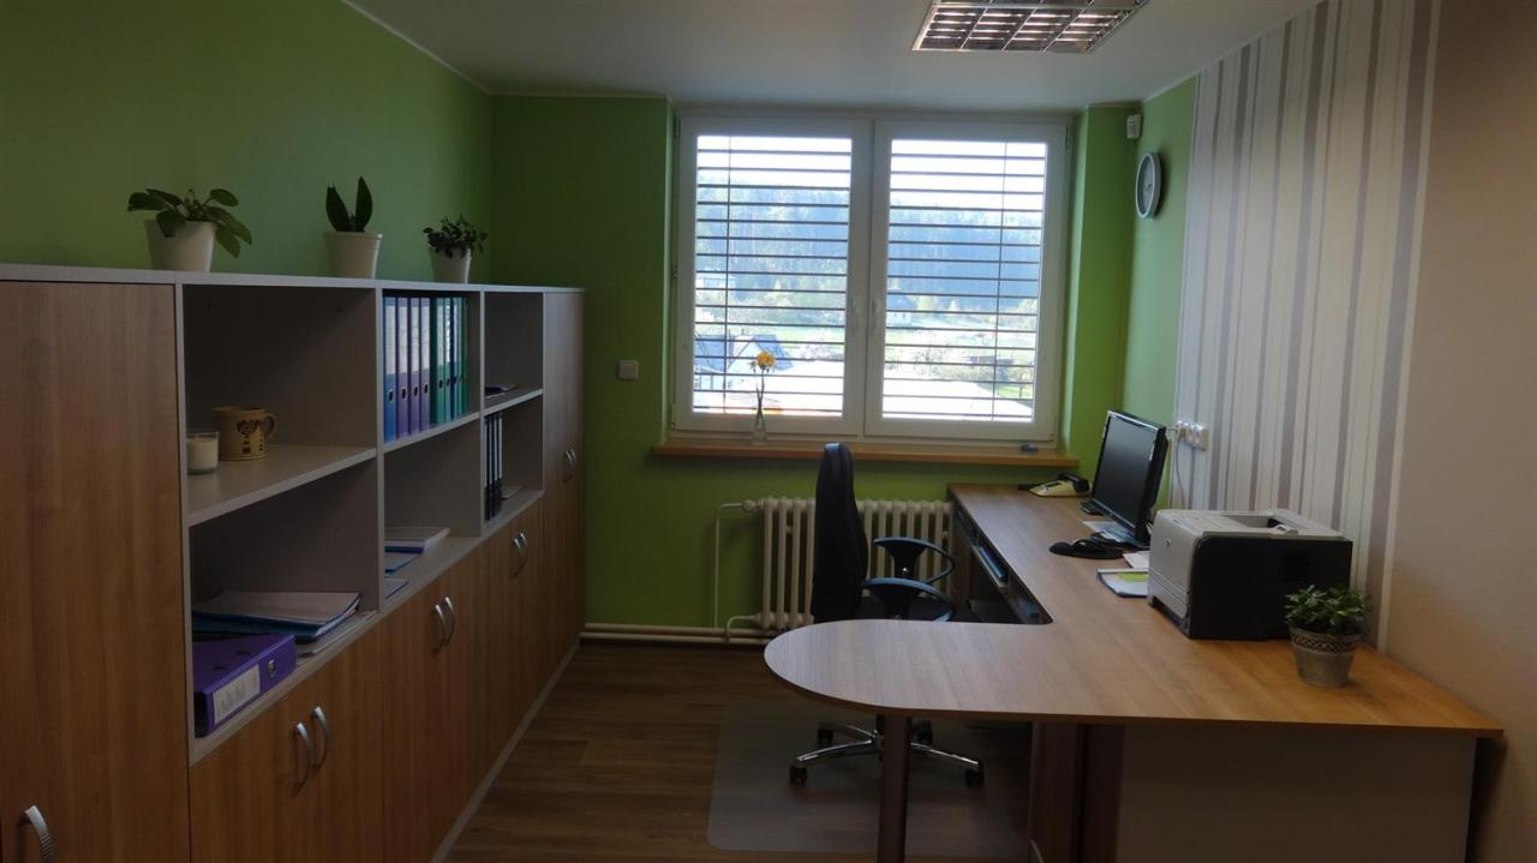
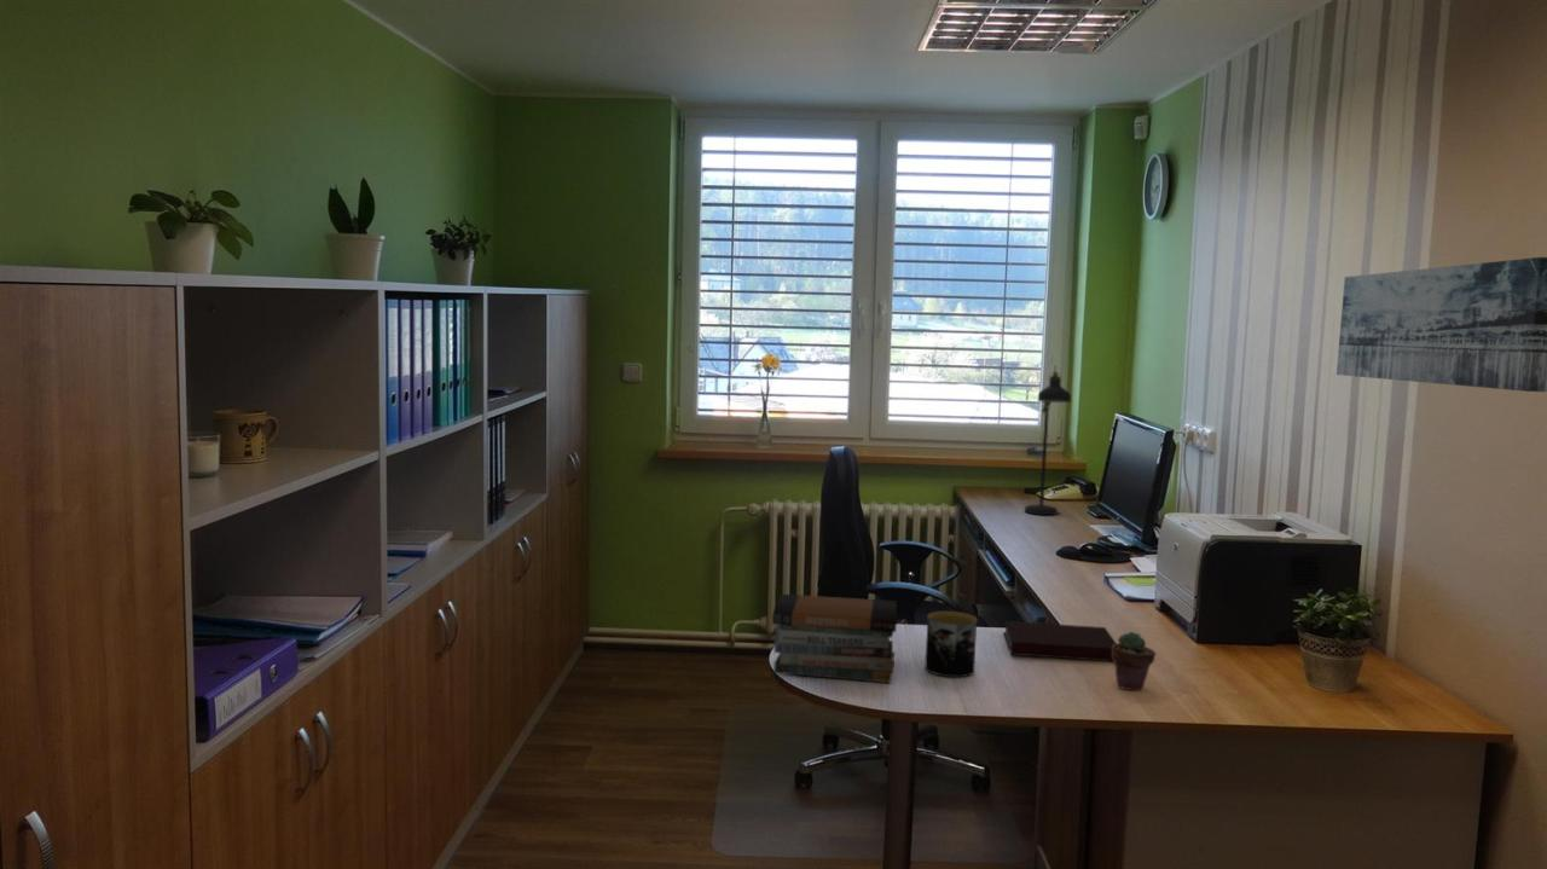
+ book stack (834, 636)
+ desk lamp (1045, 439)
+ notebook (1059, 641)
+ potted succulent (1131, 659)
+ wall art (1430, 325)
+ mug (951, 641)
